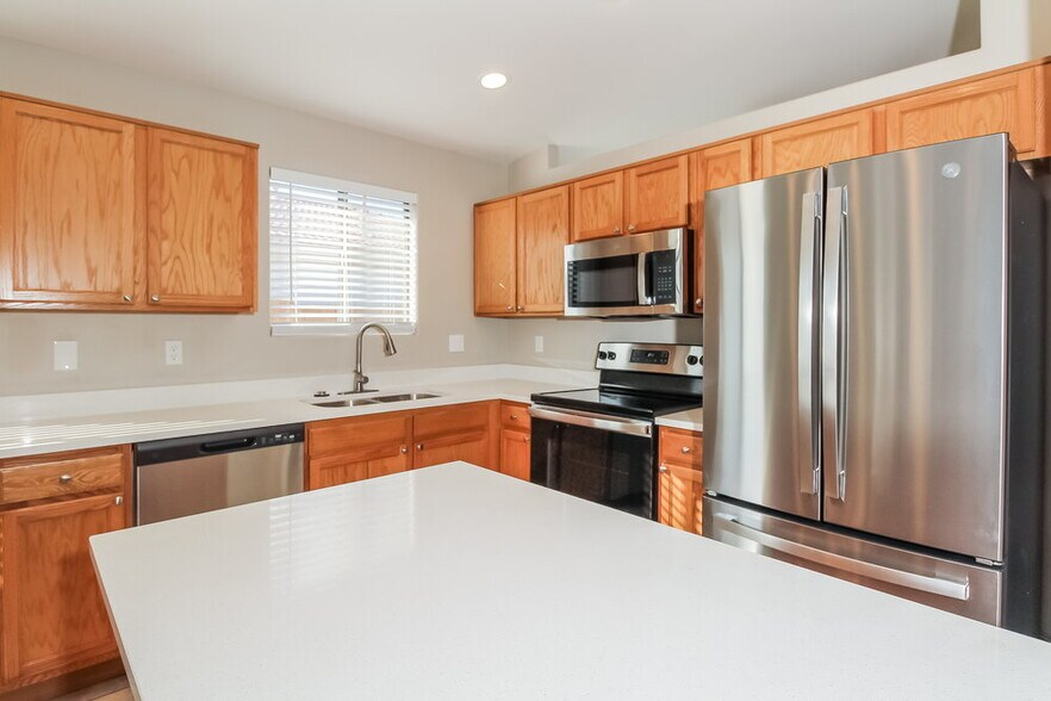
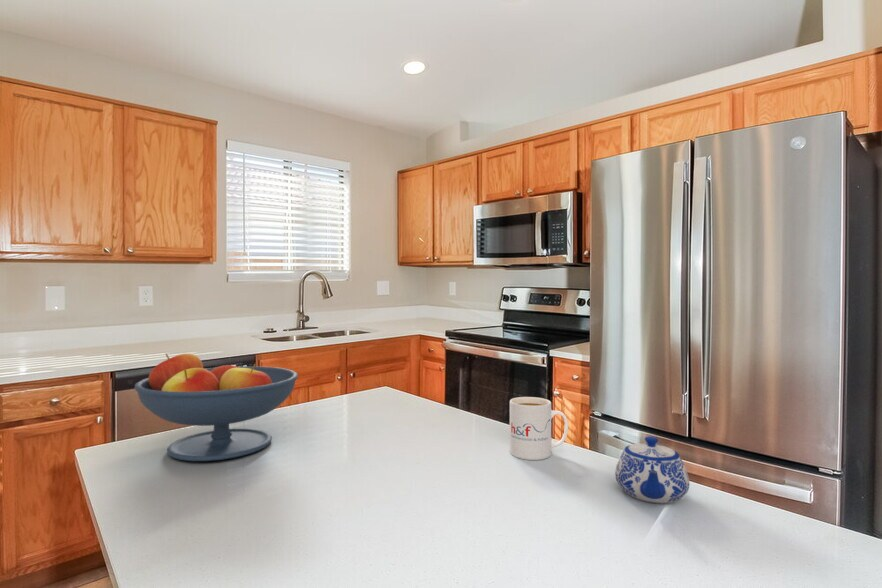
+ mug (538, 427)
+ teapot (651, 467)
+ fruit bowl (221, 399)
